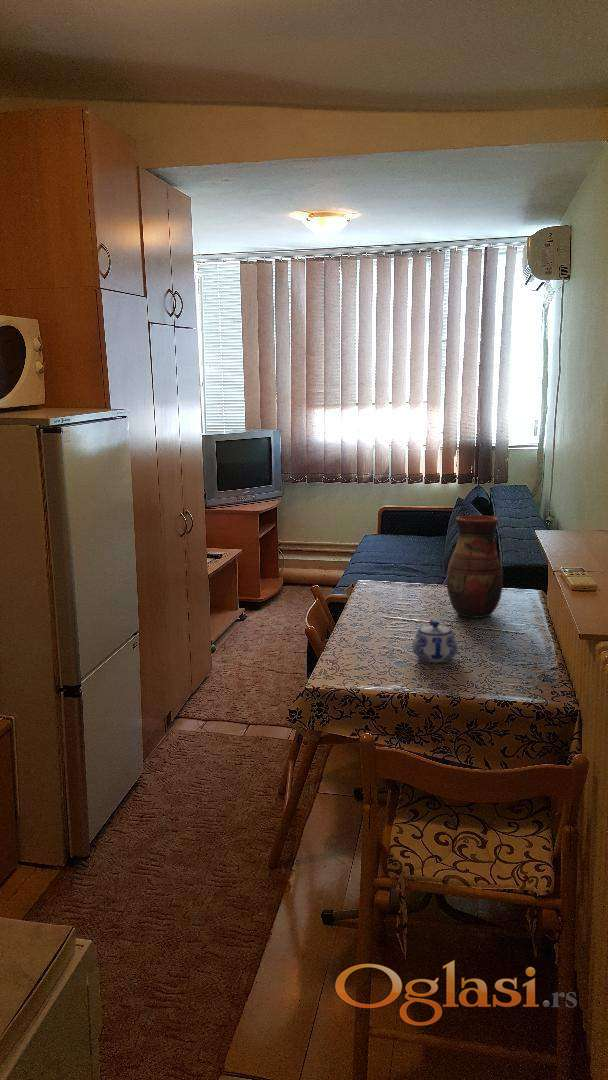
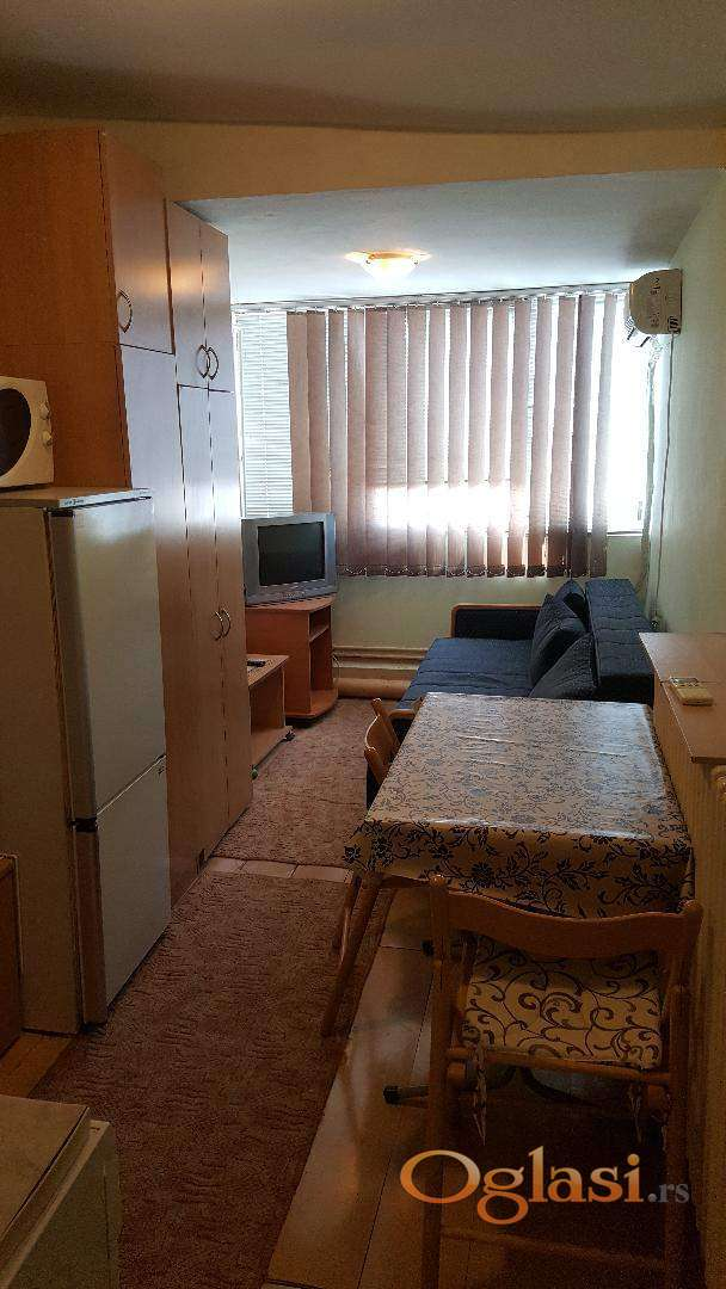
- teapot (434, 638)
- vase (474, 566)
